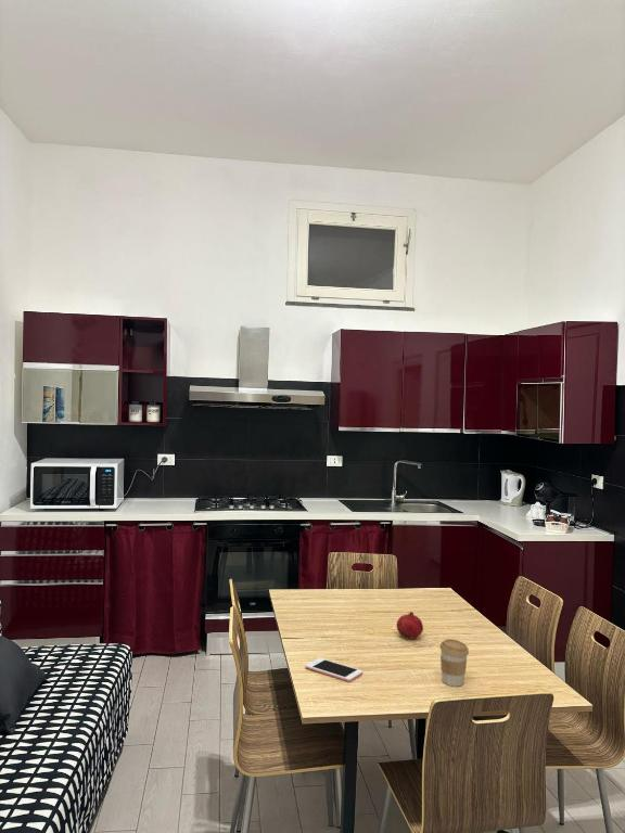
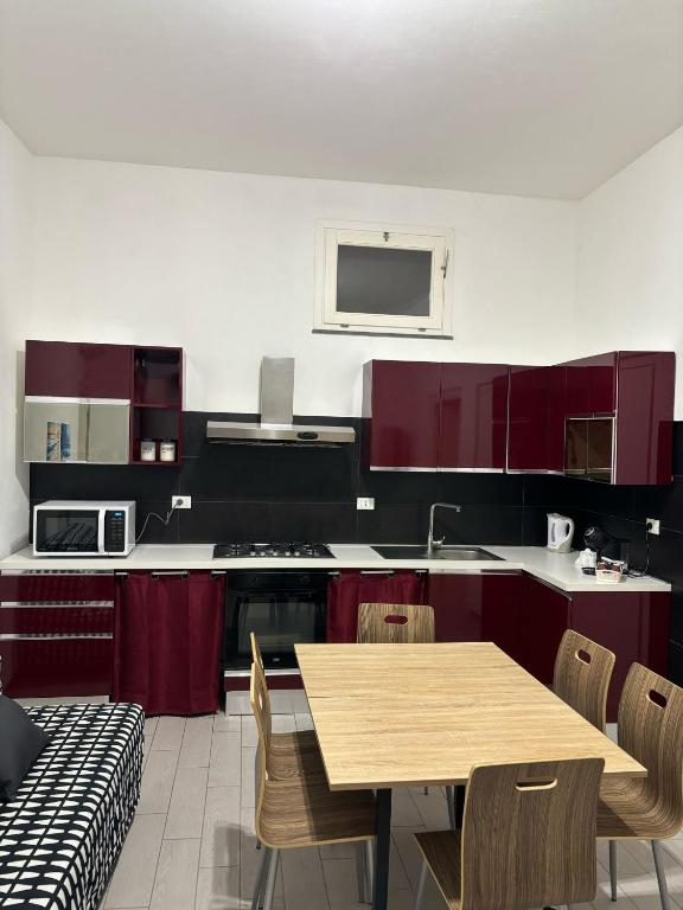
- coffee cup (454, 662)
- fruit (409, 624)
- cell phone (333, 669)
